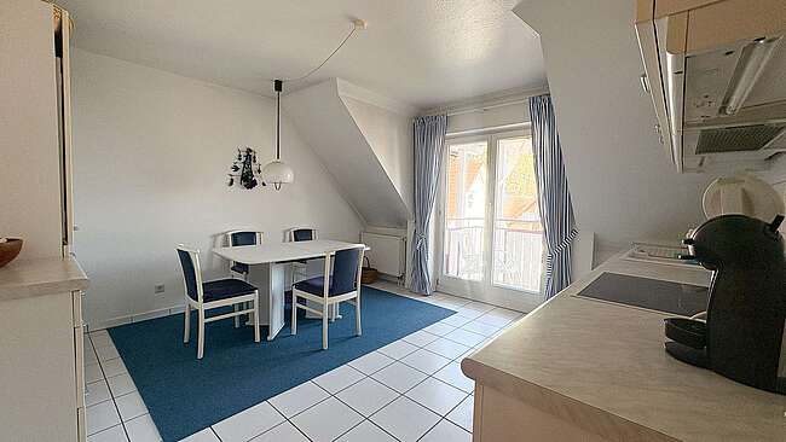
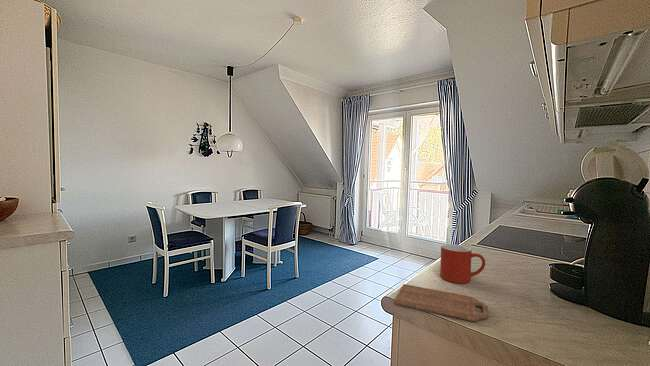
+ cutting board (440, 301)
+ mug (461, 263)
